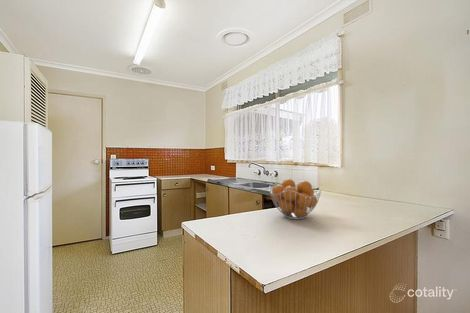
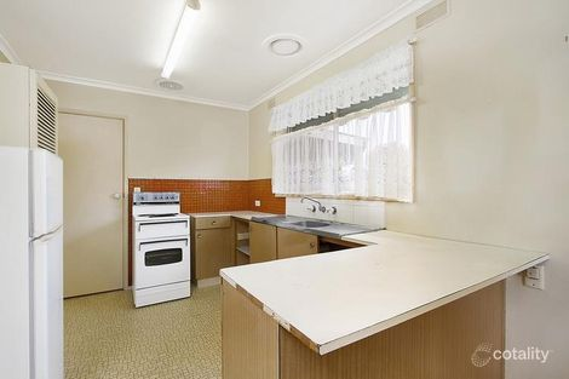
- fruit basket (294, 198)
